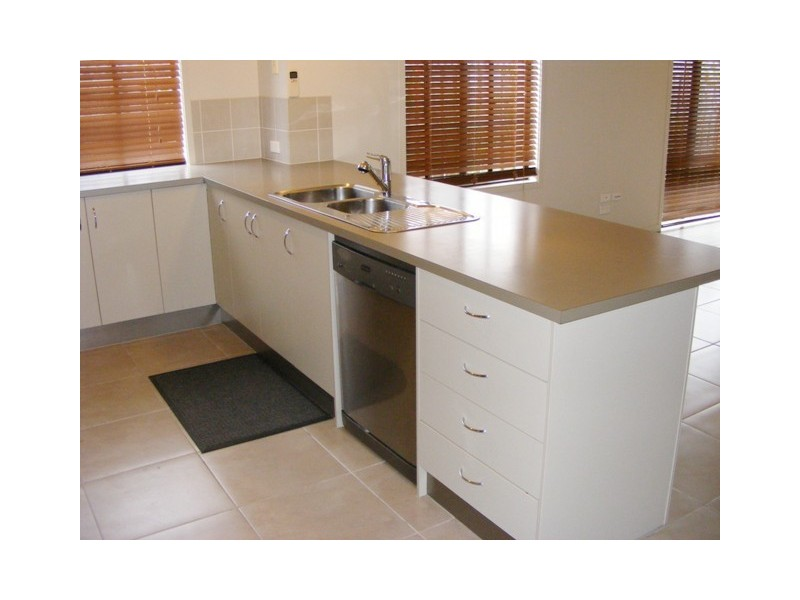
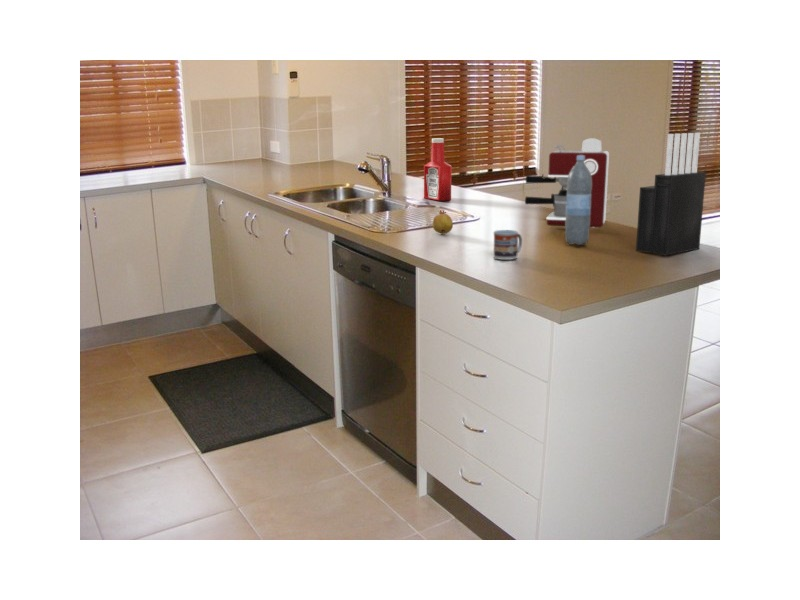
+ coffee maker (565, 181)
+ fruit (442, 222)
+ knife block (668, 192)
+ cup (508, 244)
+ water bottle (578, 201)
+ soap bottle (437, 168)
